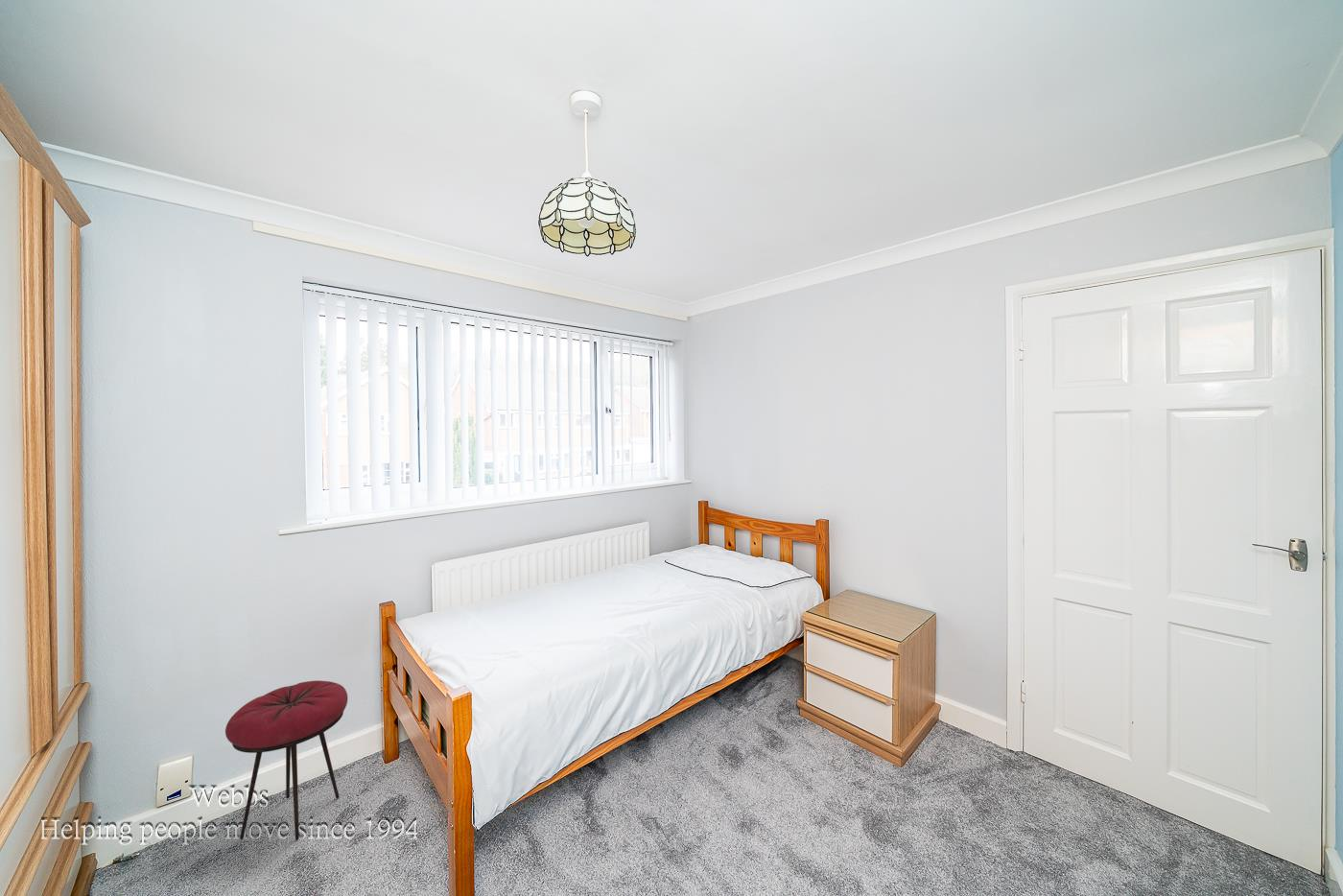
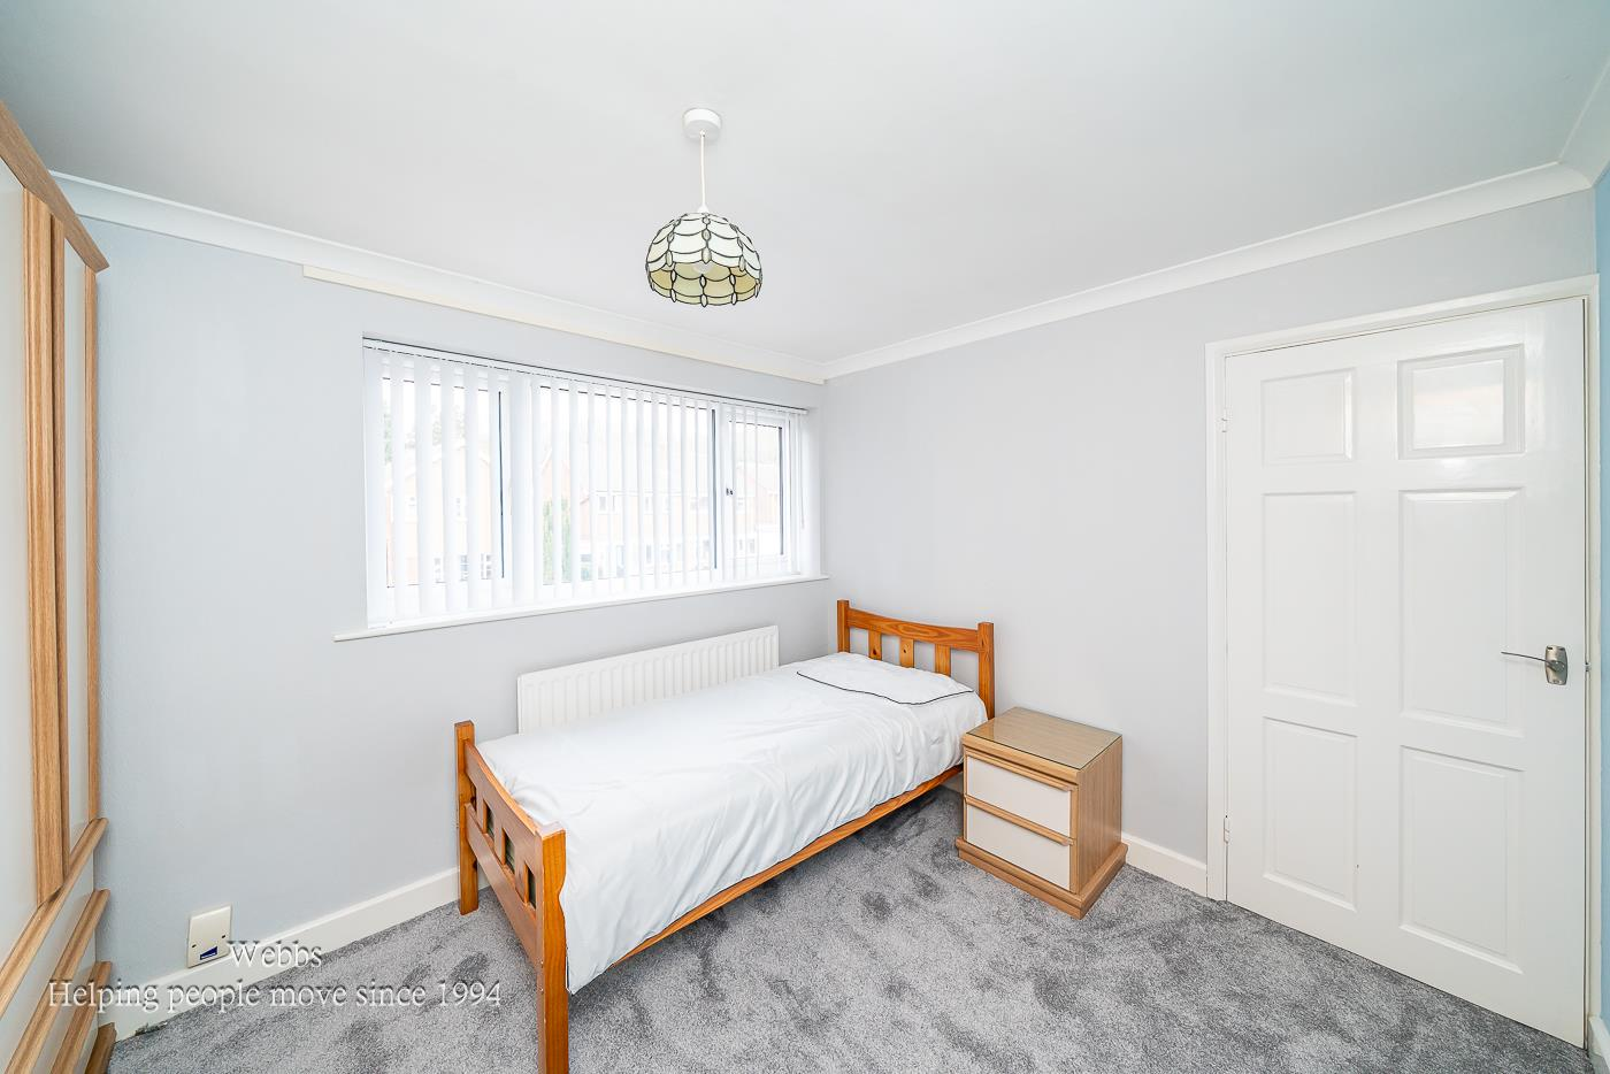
- stool (290, 757)
